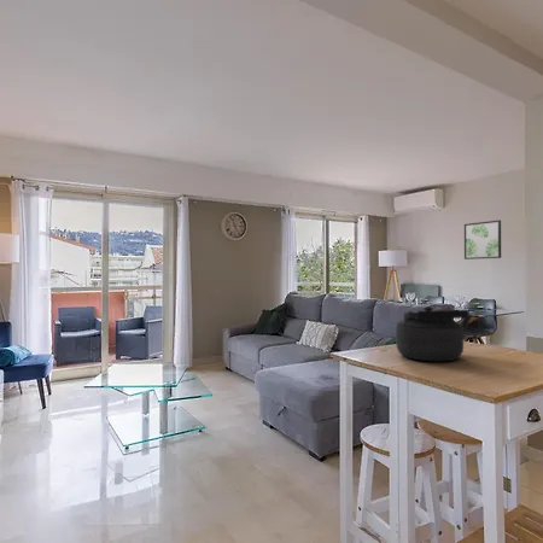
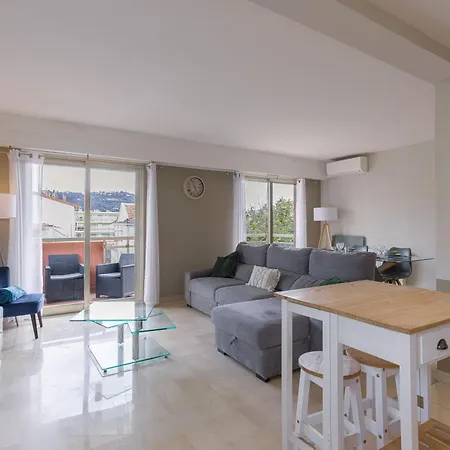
- kettle (431, 331)
- wall art (481, 240)
